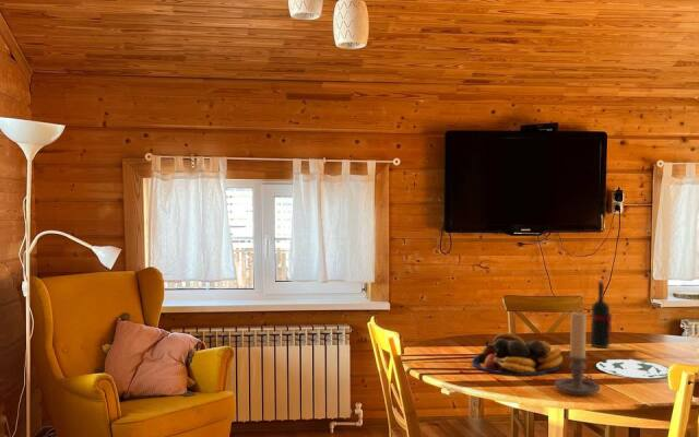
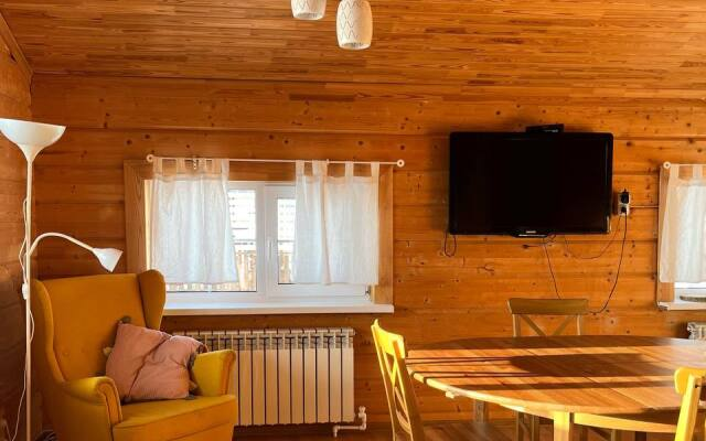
- plate (632, 365)
- candle holder (580, 351)
- fruit bowl (514, 349)
- wine bottle (603, 314)
